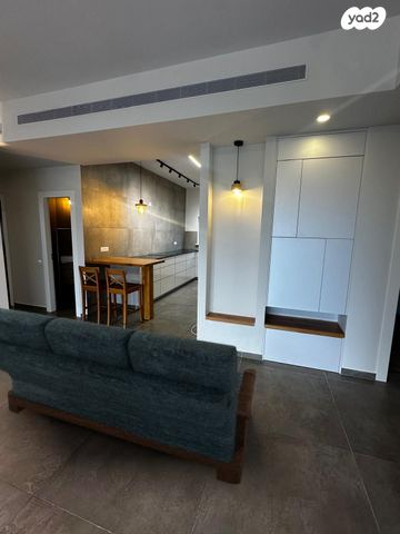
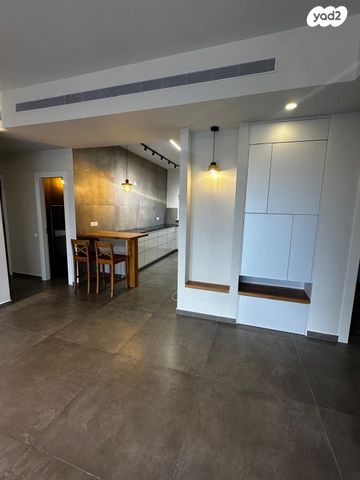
- sofa (123, 363)
